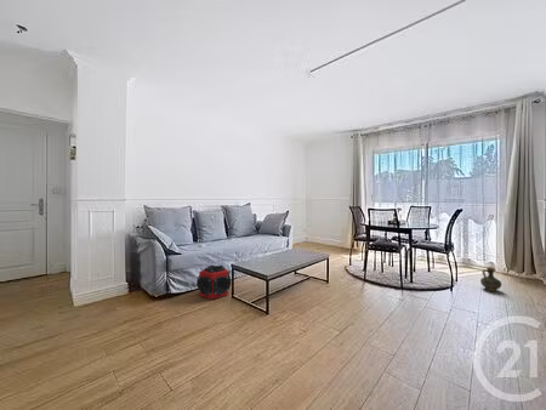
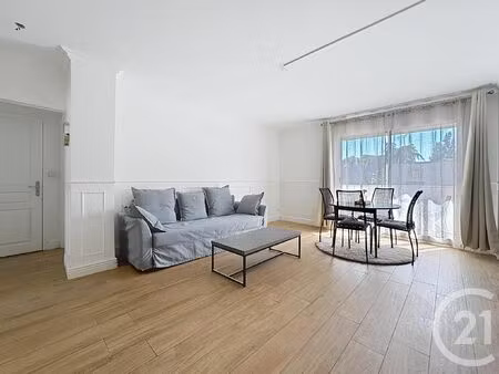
- ceramic jug (490, 279)
- speaker (214, 280)
